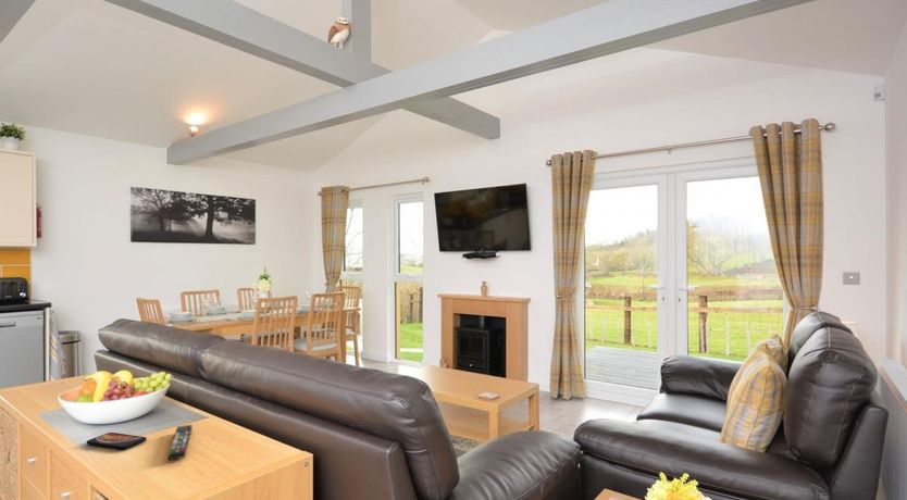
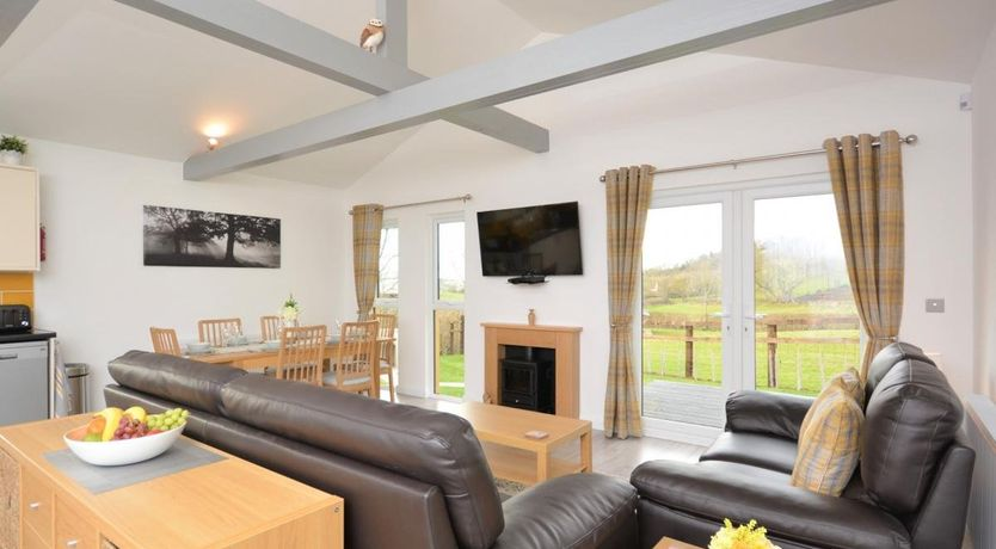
- smartphone (116, 440)
- remote control (181, 440)
